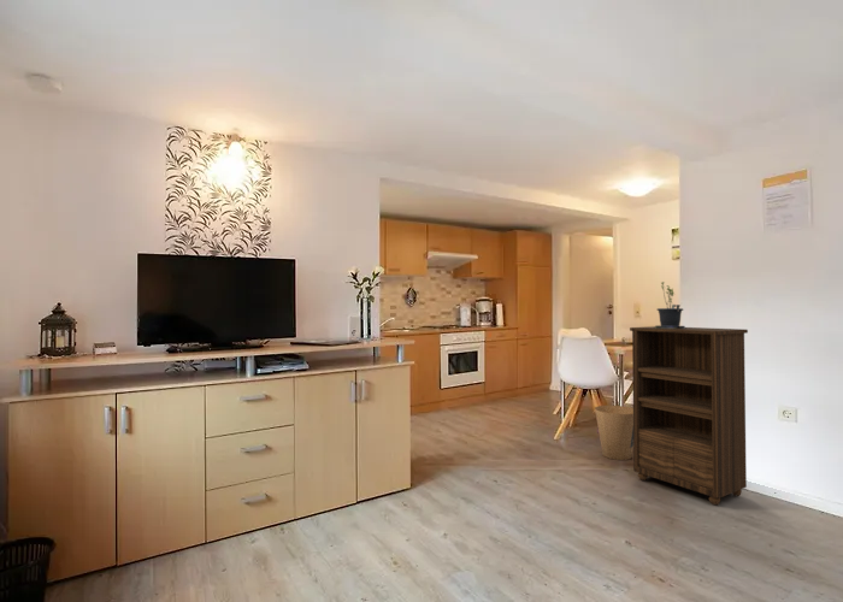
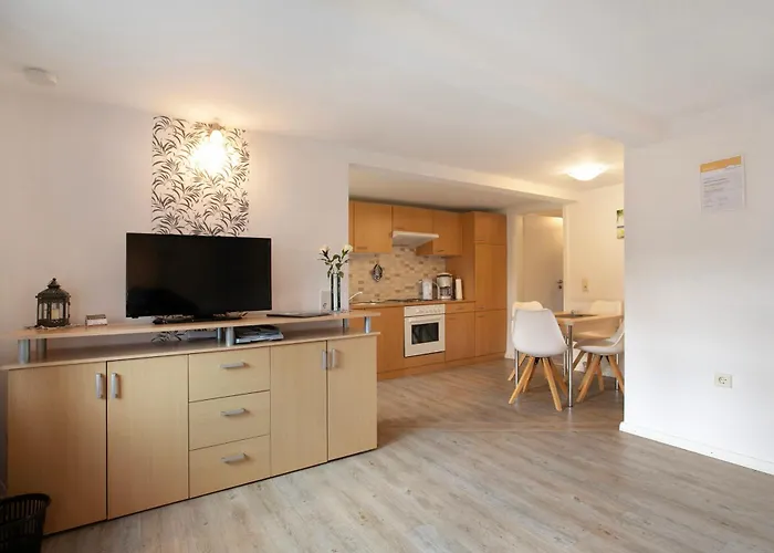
- potted plant (667, 302)
- bookshelf (686, 407)
- trash can (617, 432)
